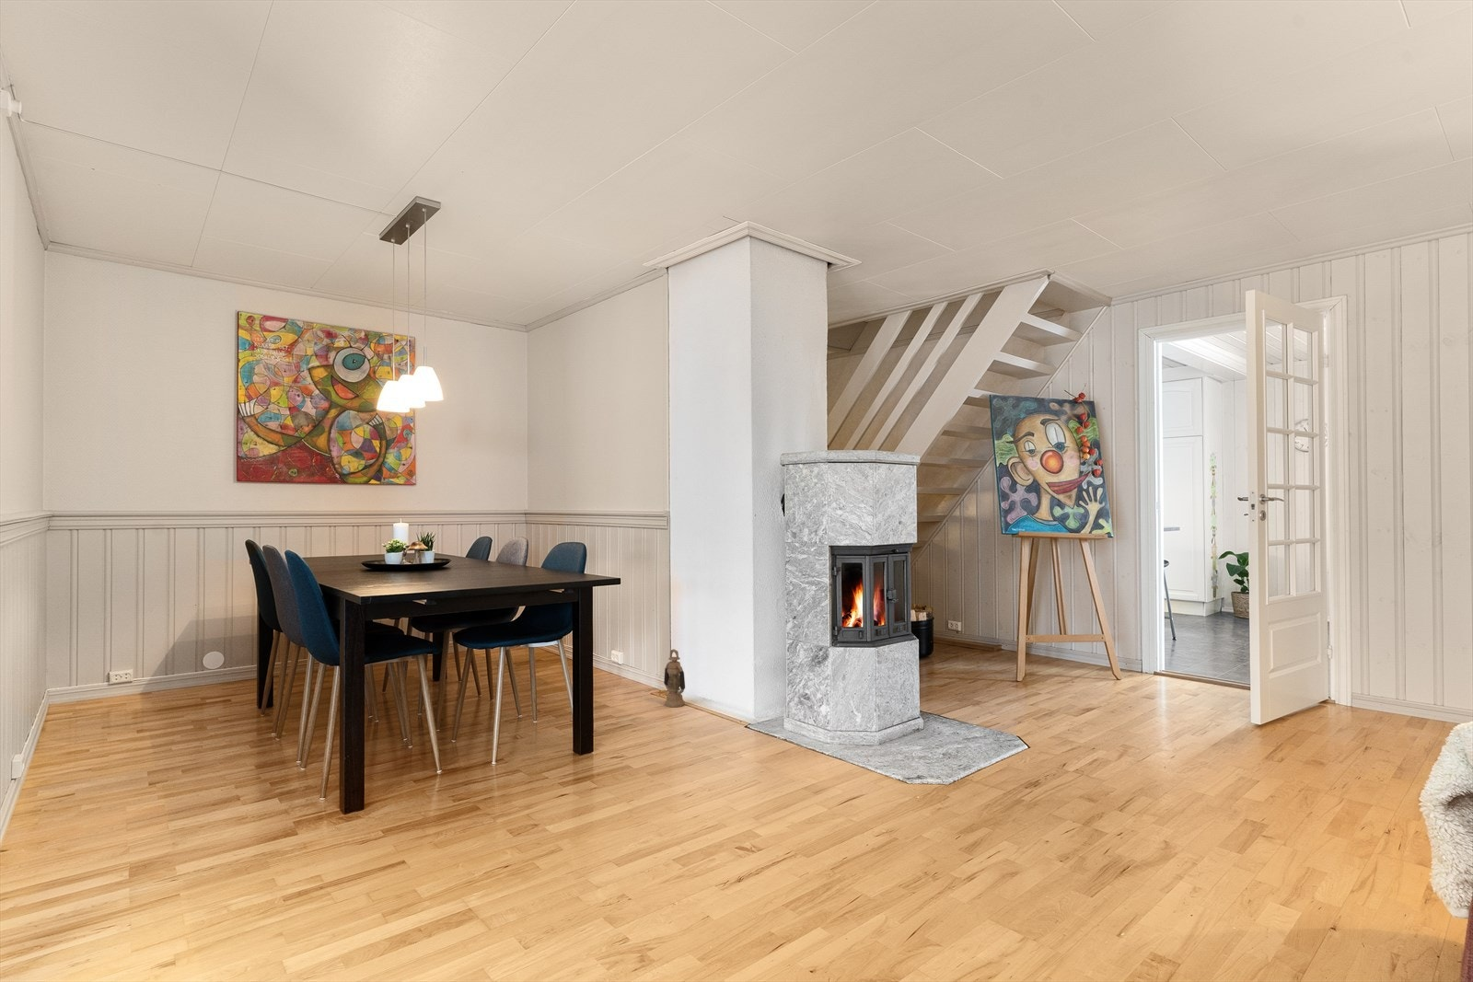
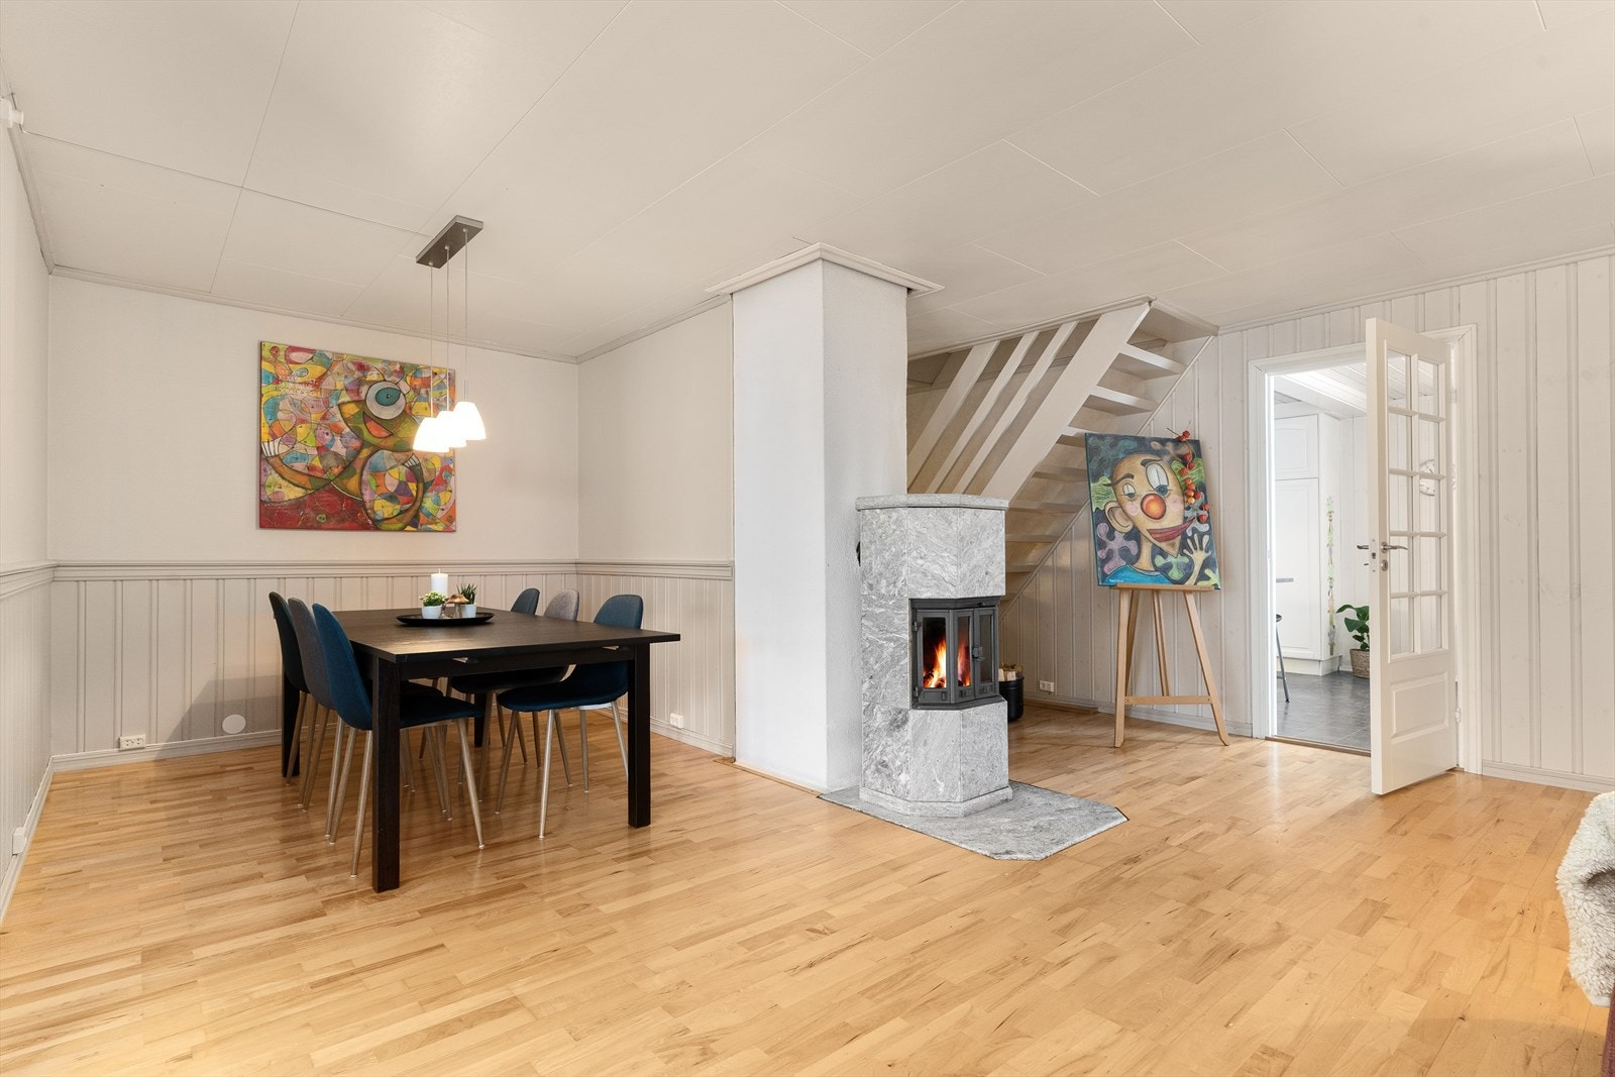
- lantern (674, 676)
